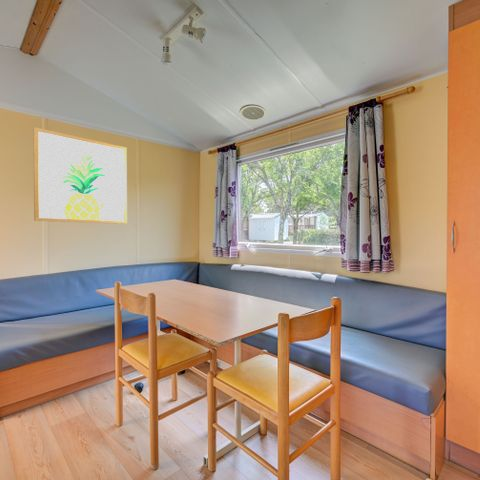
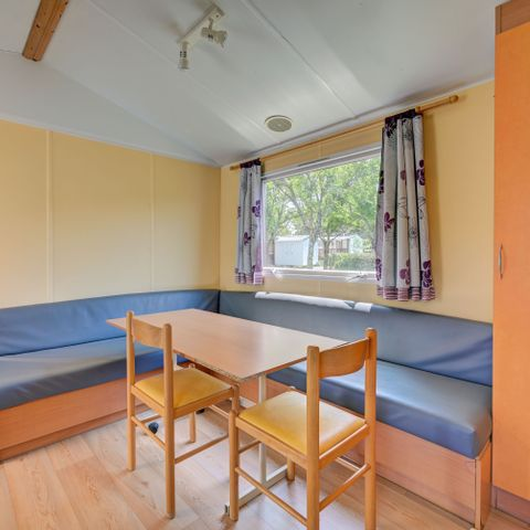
- wall art (84, 180)
